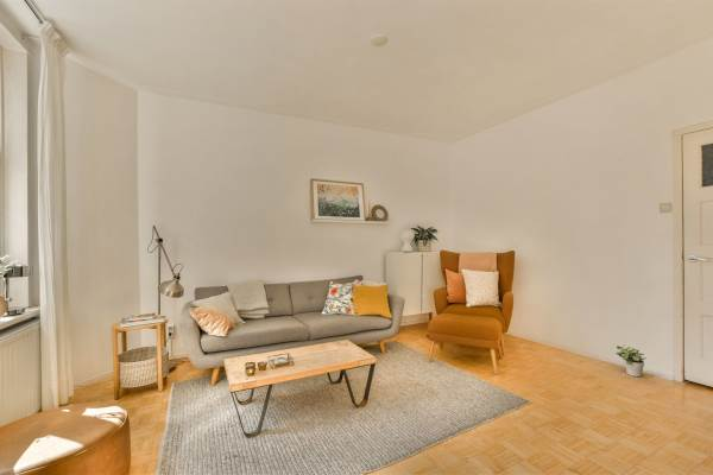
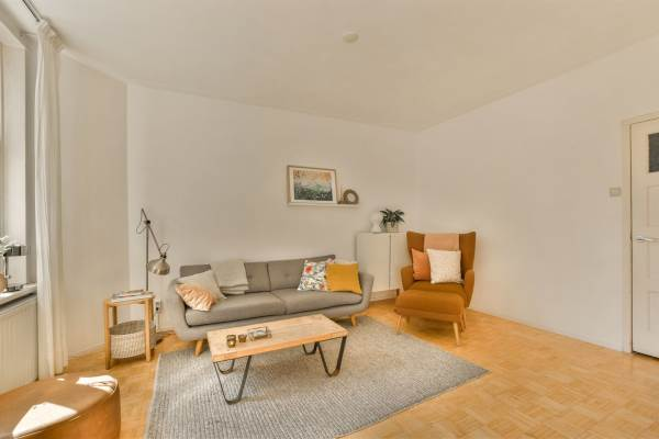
- potted plant (629, 360)
